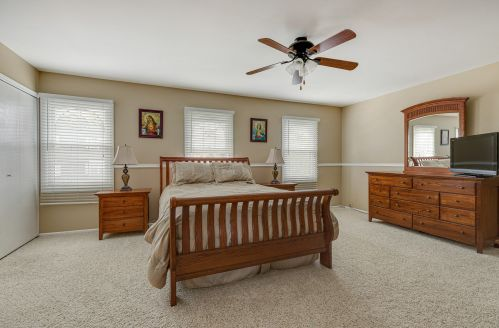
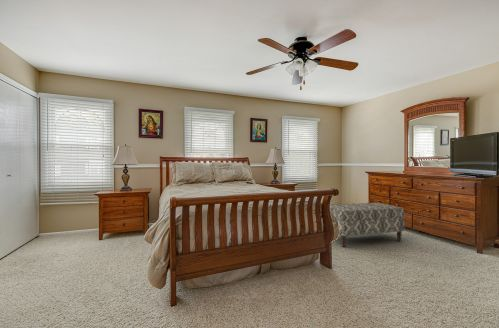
+ bench (362, 222)
